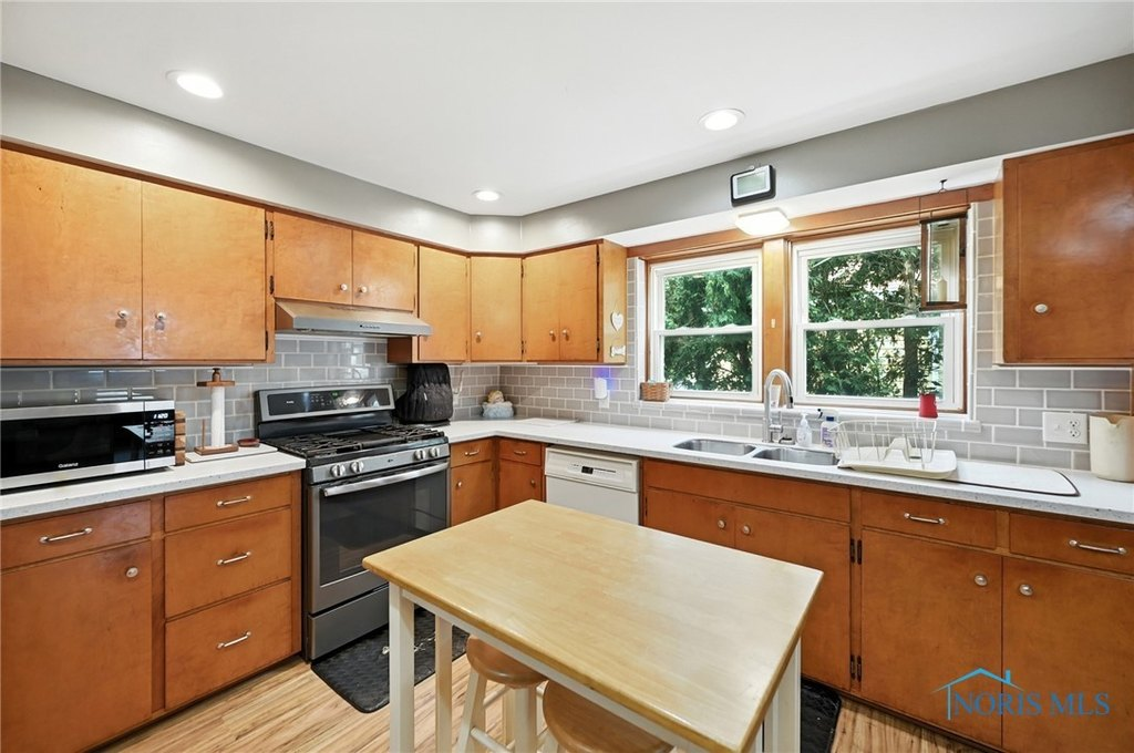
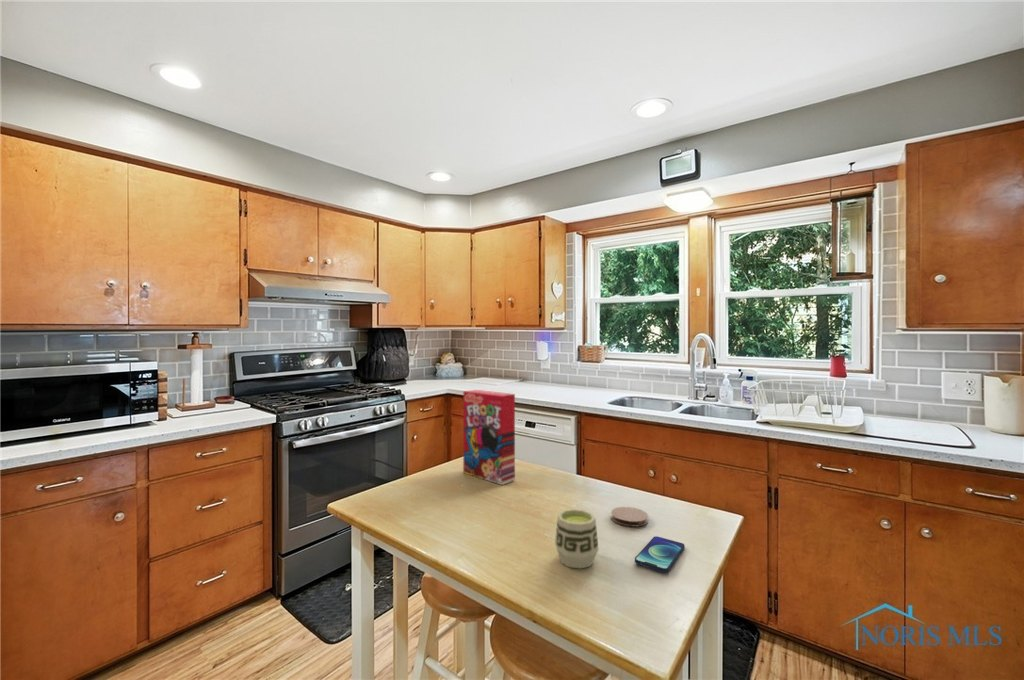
+ cereal box (488, 434)
+ cup (576, 538)
+ smartphone (660, 553)
+ coaster (629, 516)
